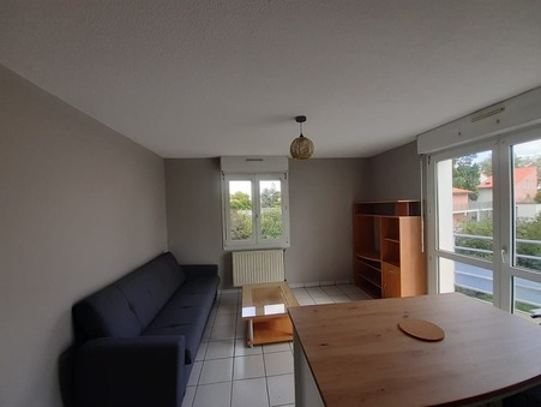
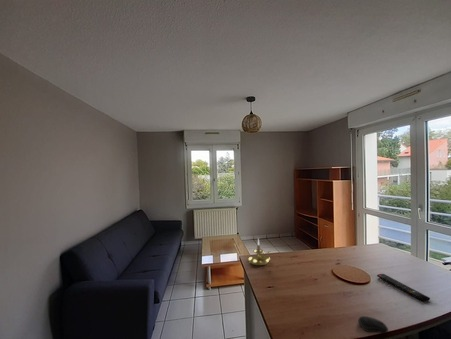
+ remote control (400, 286)
+ computer mouse (372, 323)
+ candle holder (260, 249)
